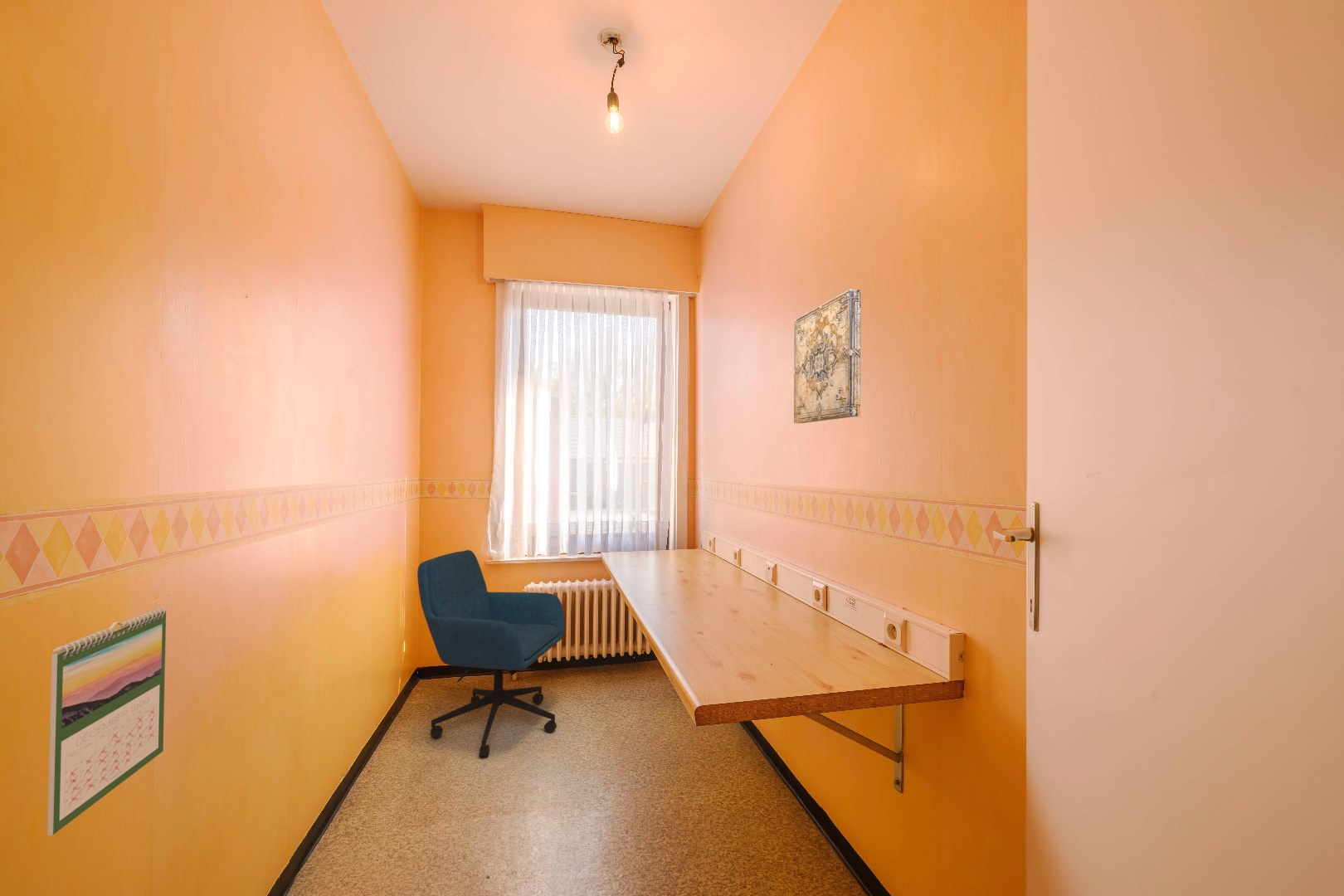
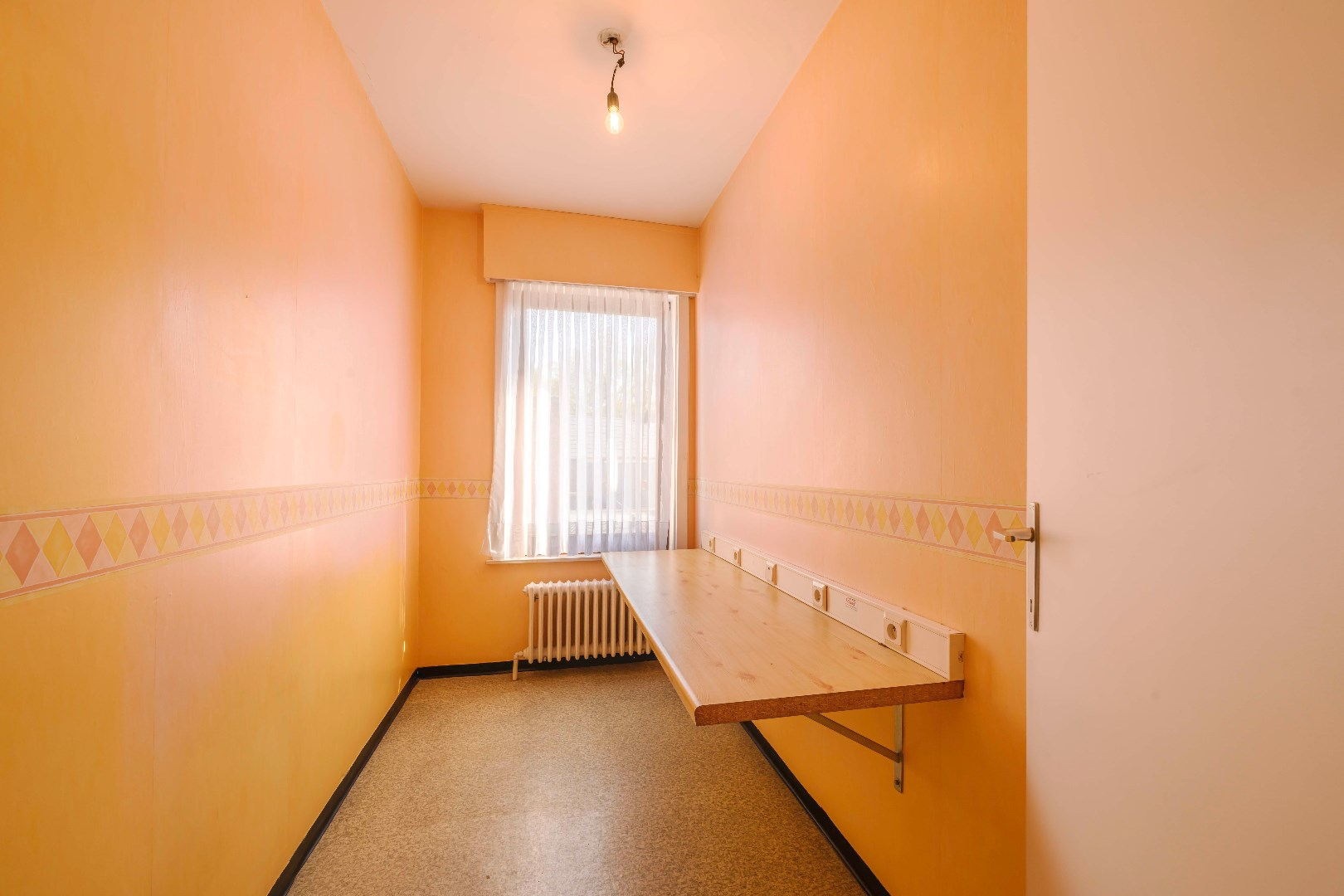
- office chair (494, 640)
- calendar (114, 704)
- wall art (824, 363)
